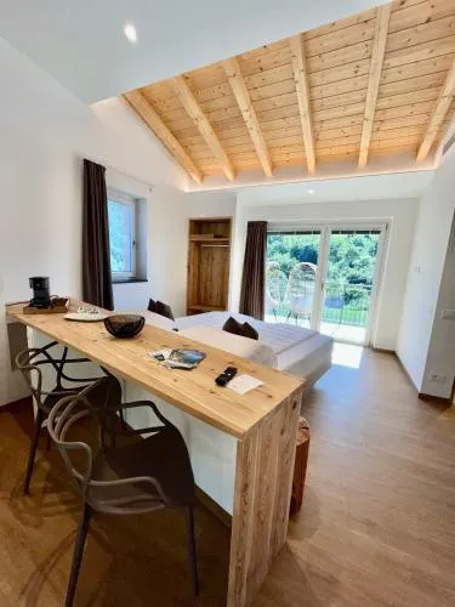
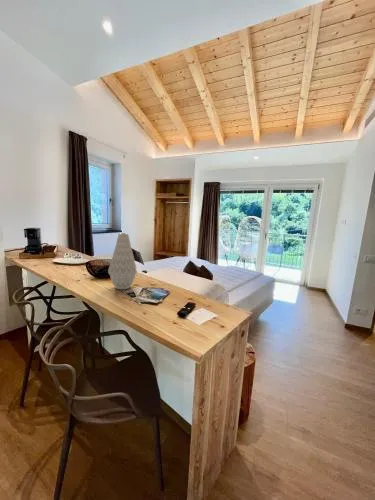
+ vase (122, 260)
